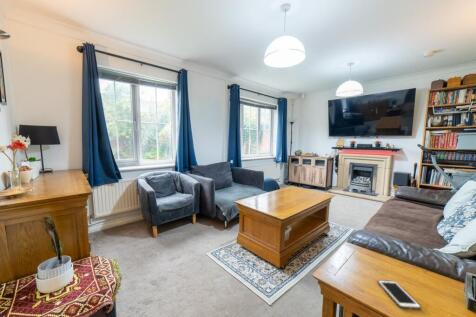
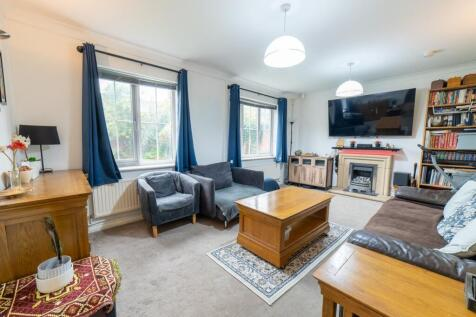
- cell phone (397, 293)
